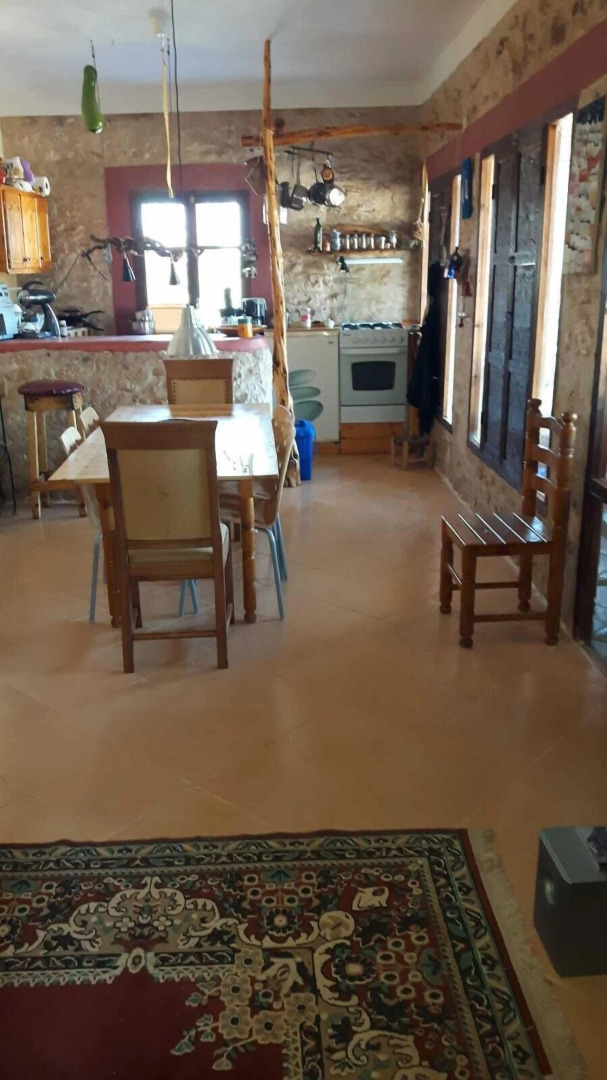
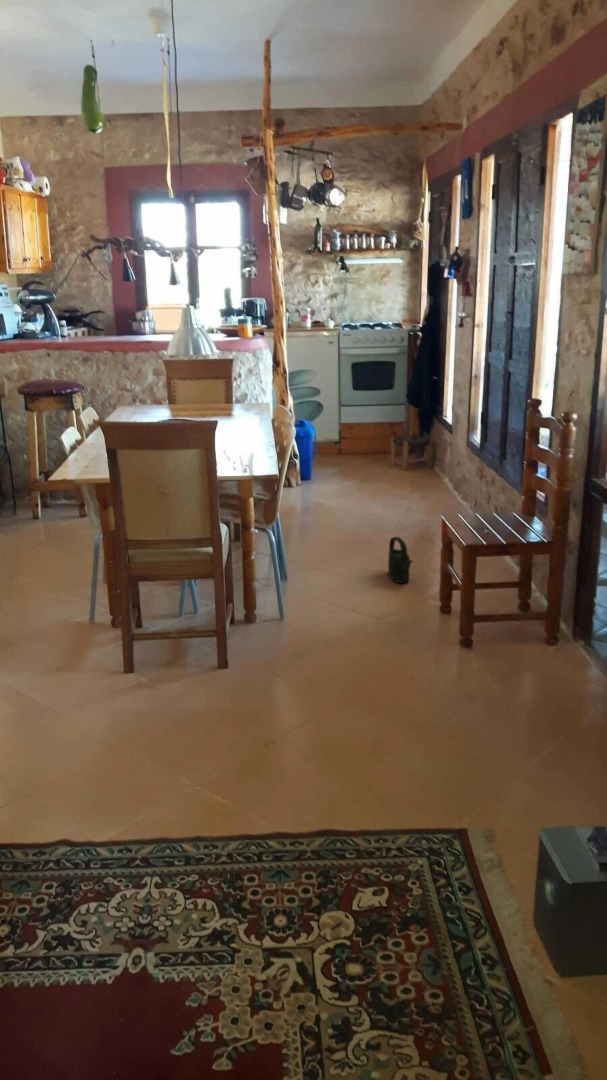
+ watering can (401, 560)
